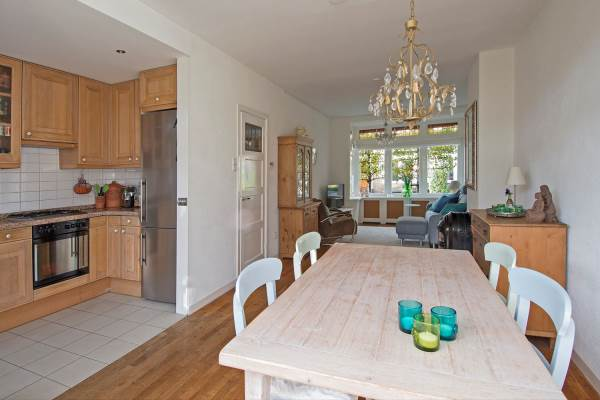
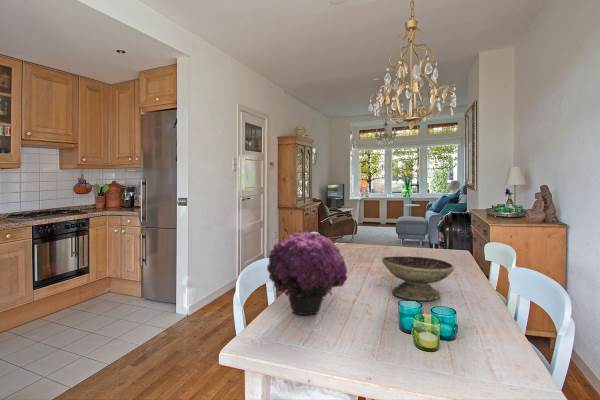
+ decorative bowl (416, 276)
+ flower (307, 272)
